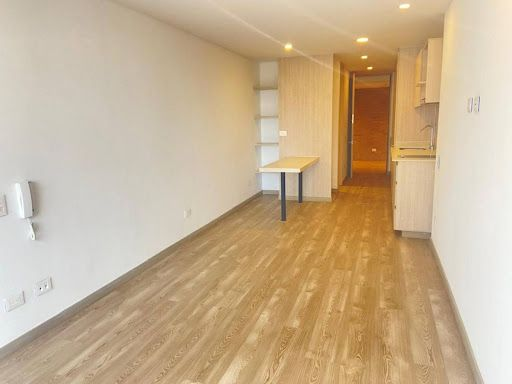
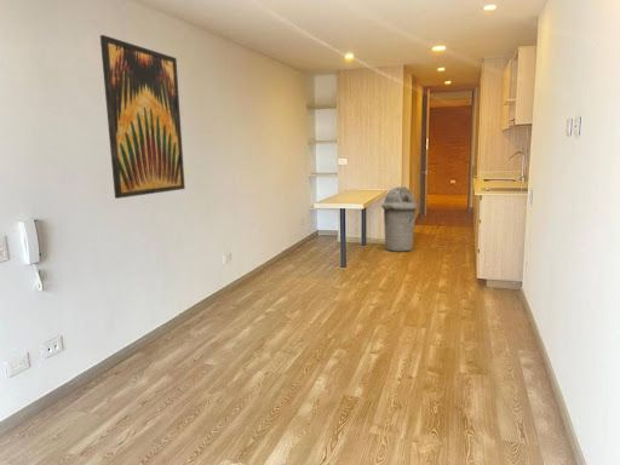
+ trash can (398, 217)
+ wall art (148, 122)
